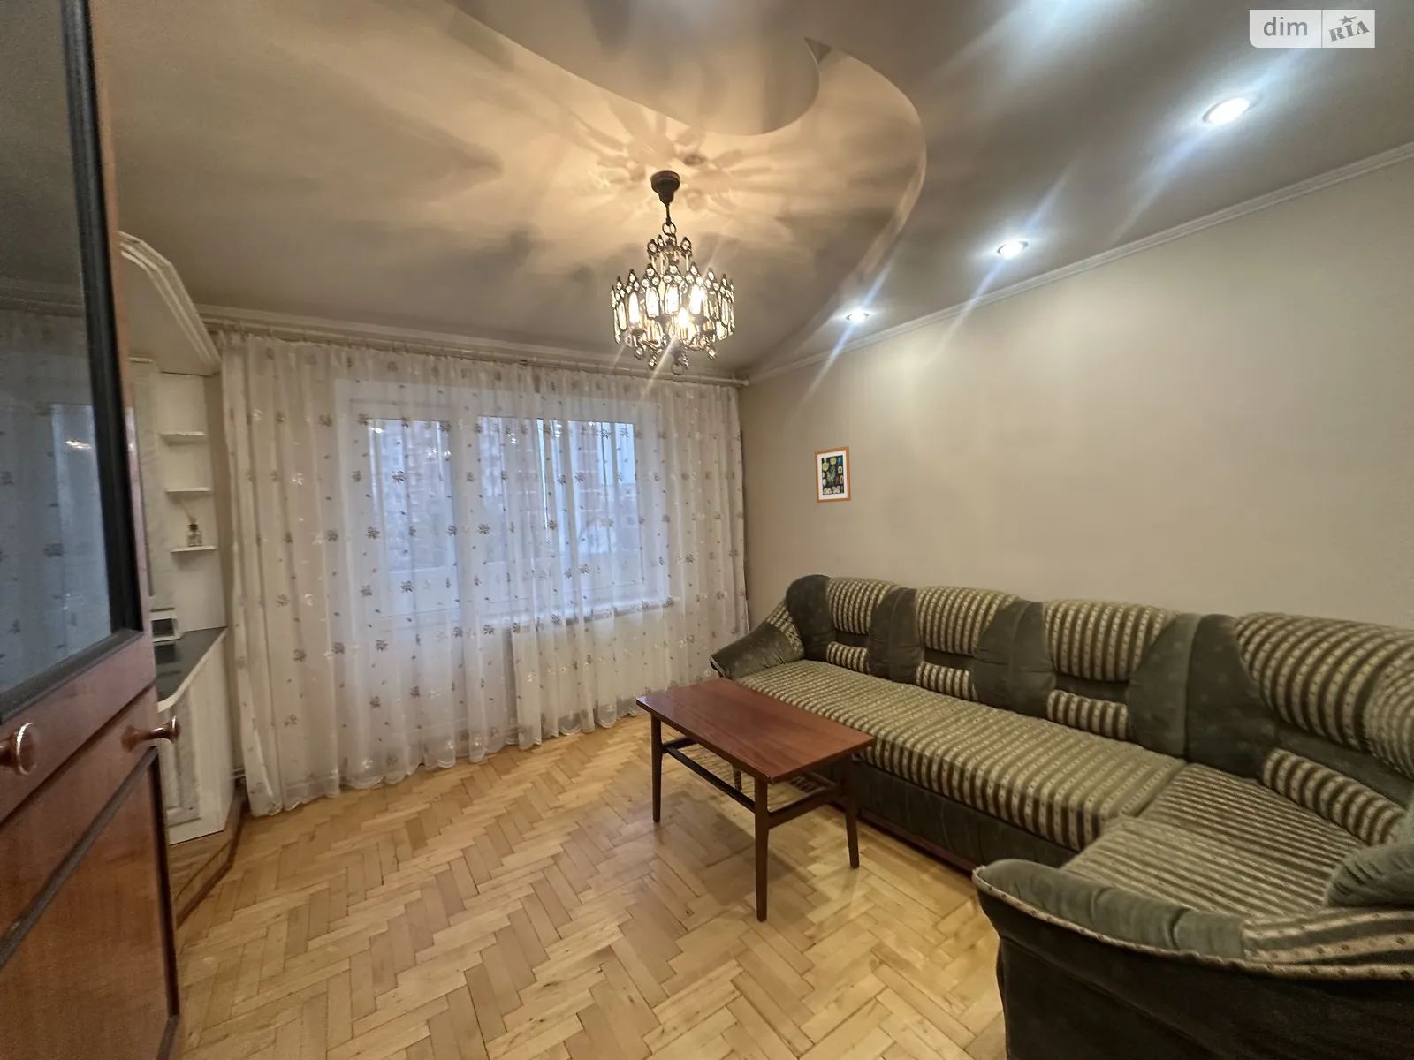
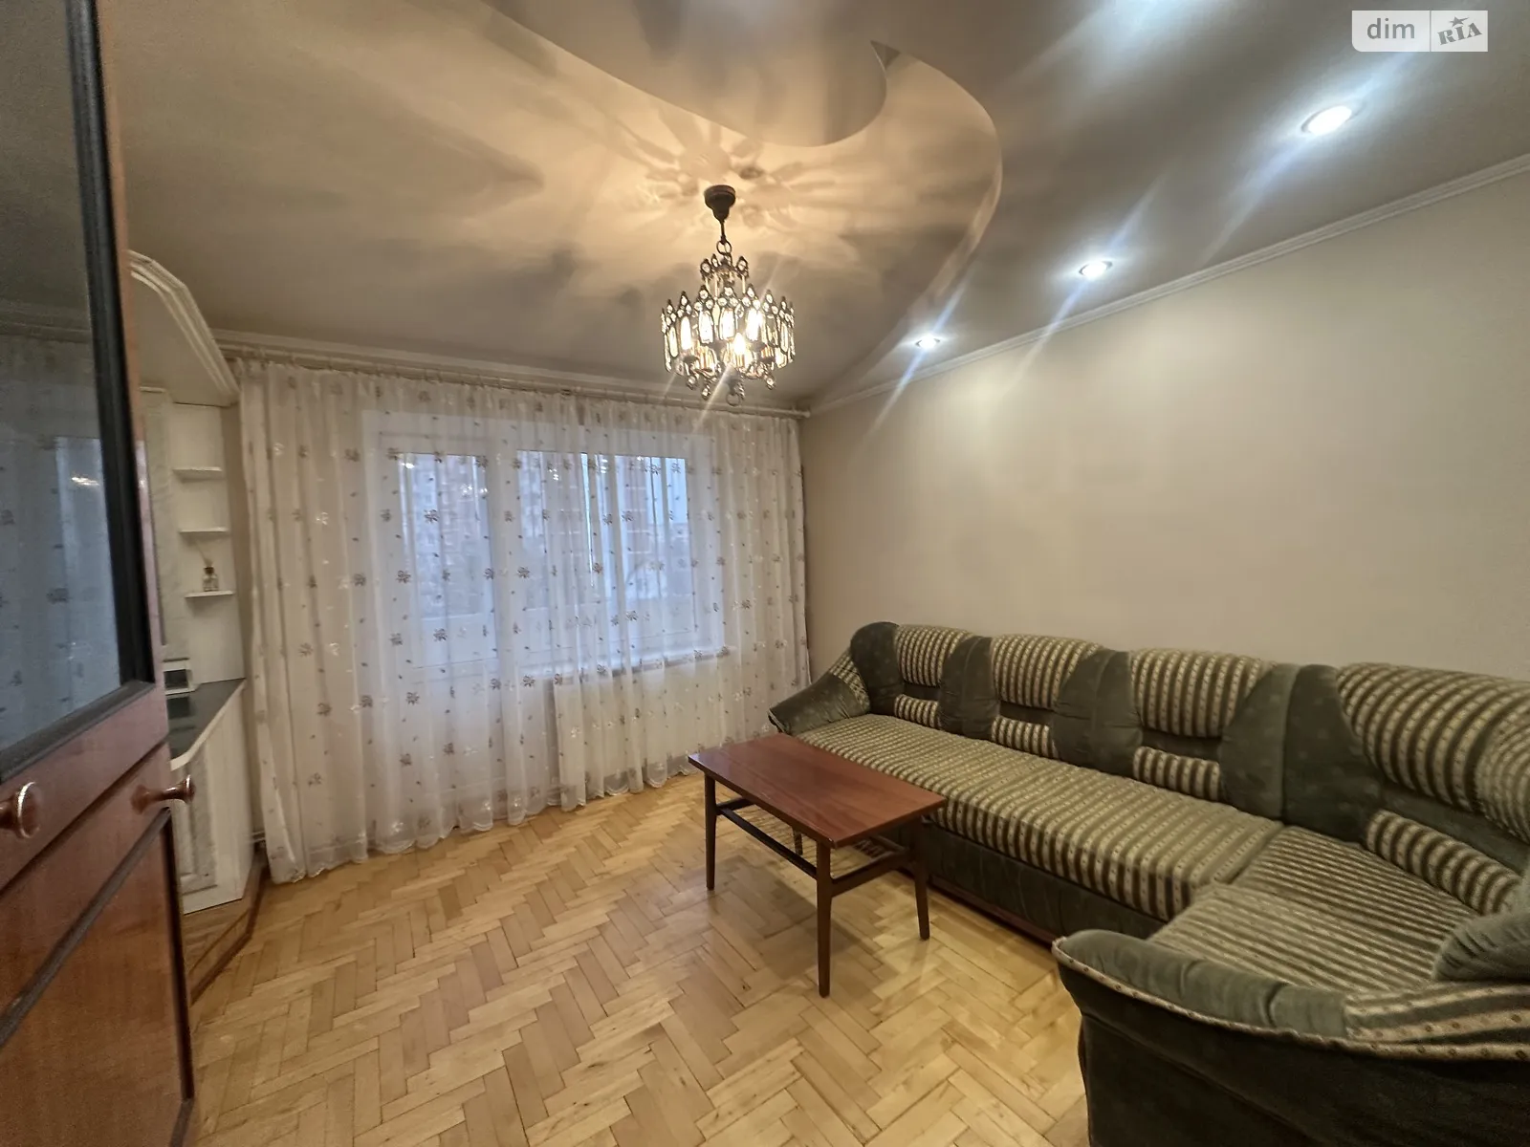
- wall art (832, 475)
